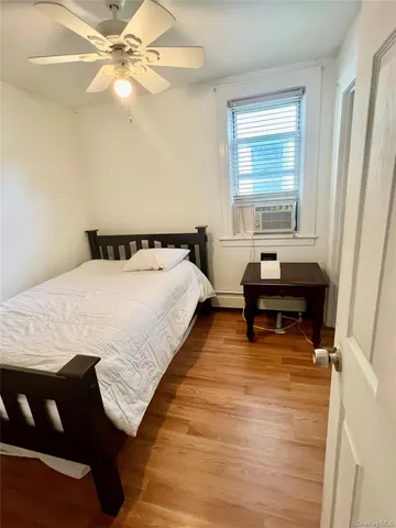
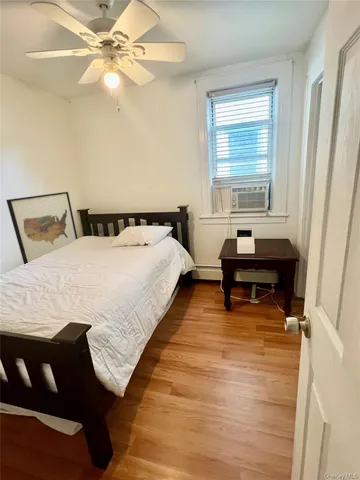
+ wall art (49, 229)
